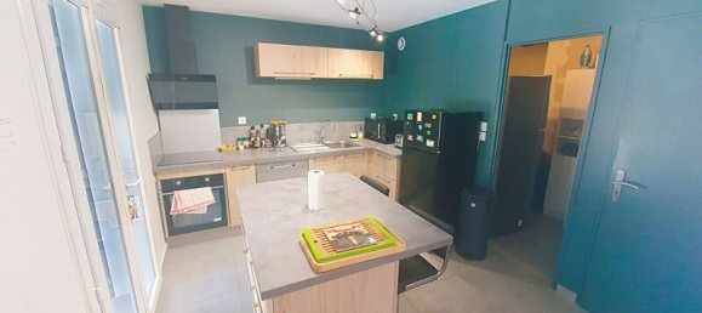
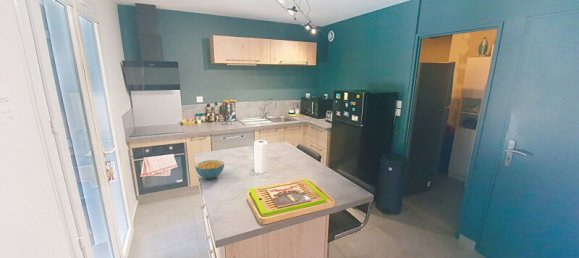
+ cereal bowl (210, 170)
